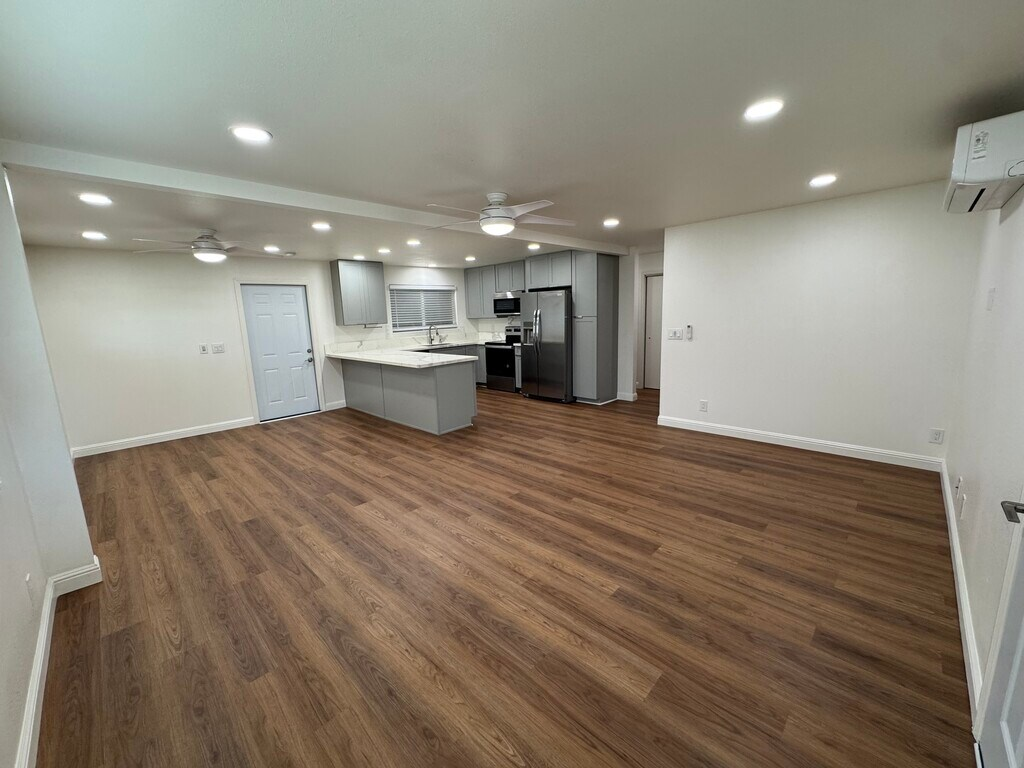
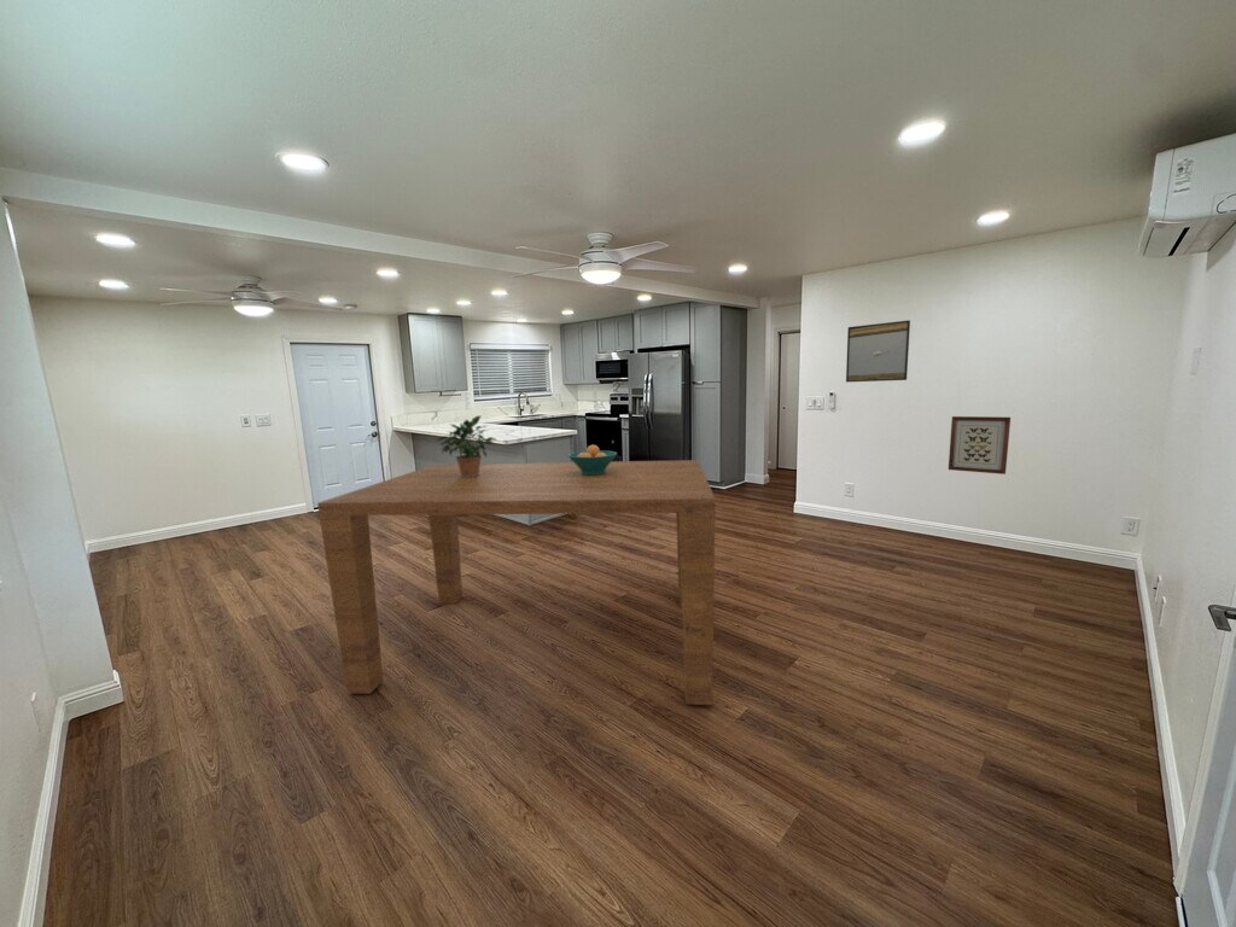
+ fruit bowl (593, 459)
+ potted plant (464, 445)
+ wall art (978, 444)
+ table (544, 513)
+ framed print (876, 352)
